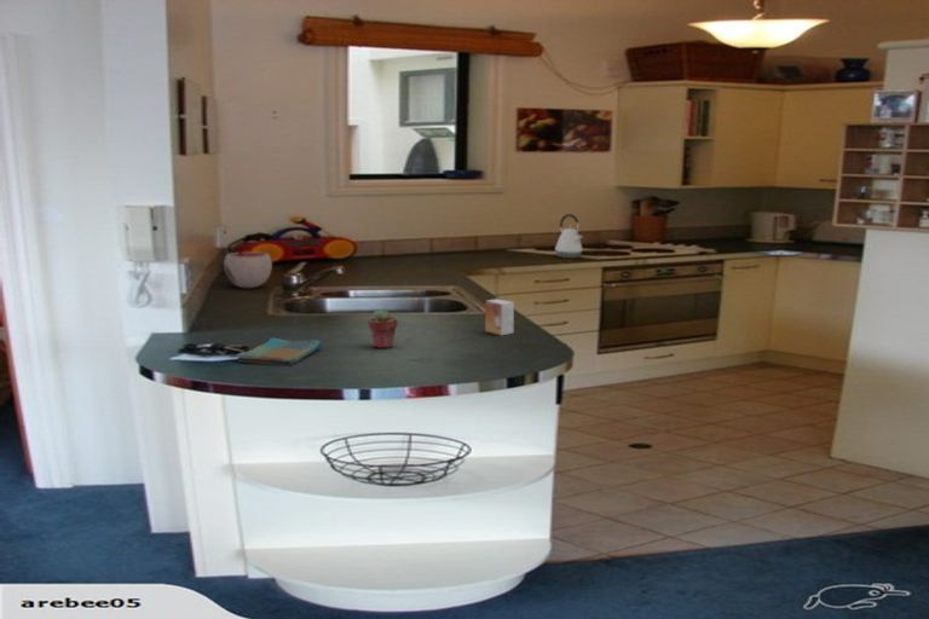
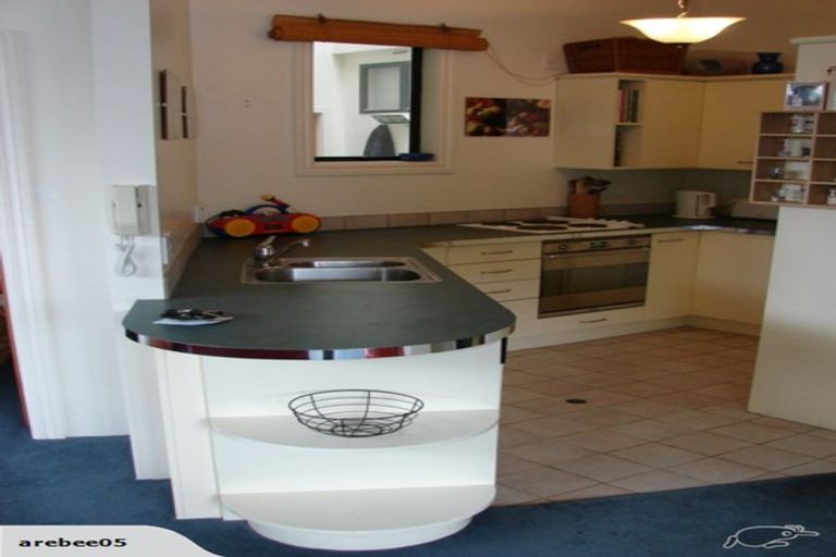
- potted succulent (382, 326)
- bowl (248, 270)
- small box (498, 317)
- dish towel (281, 351)
- kettle (570, 235)
